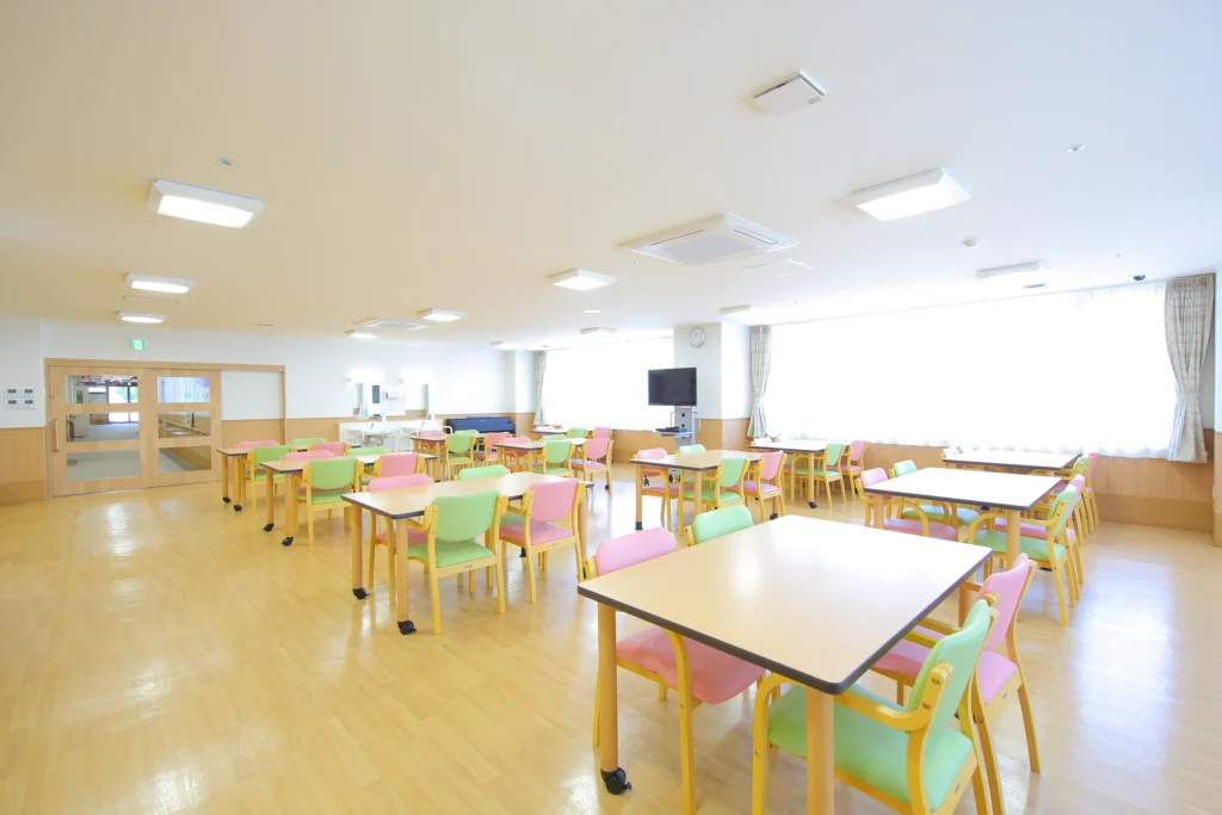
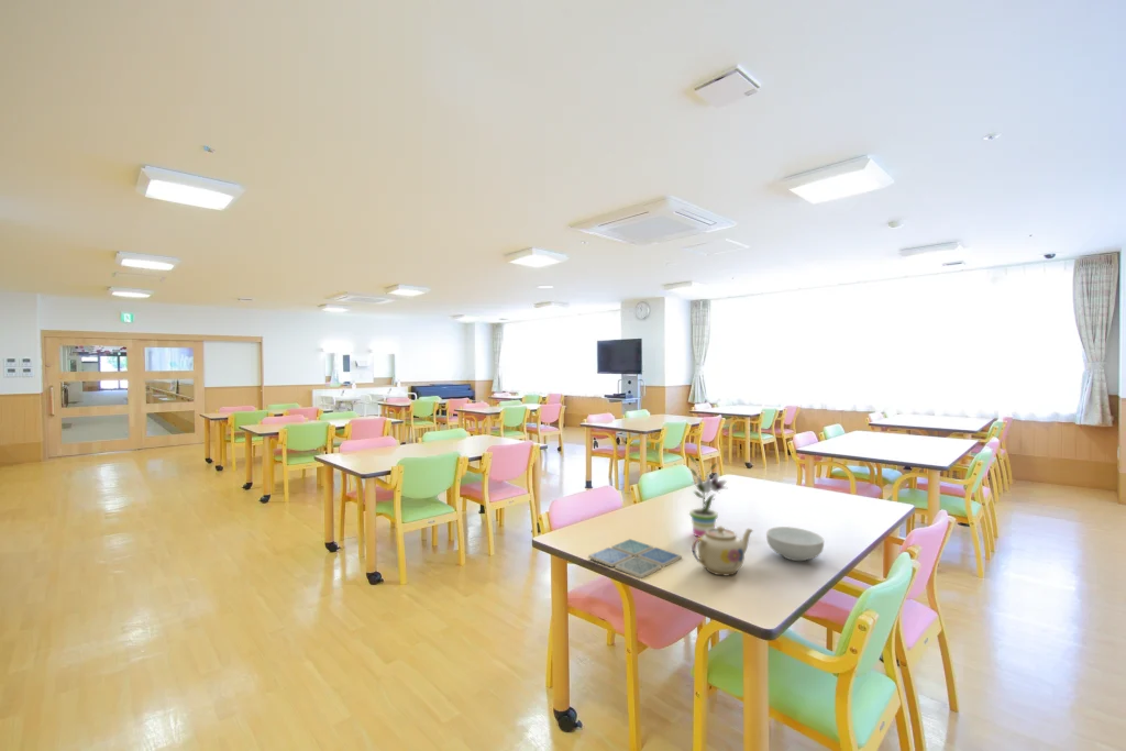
+ drink coaster (634, 556)
+ cereal bowl (794, 545)
+ potted plant (707, 493)
+ teapot (721, 546)
